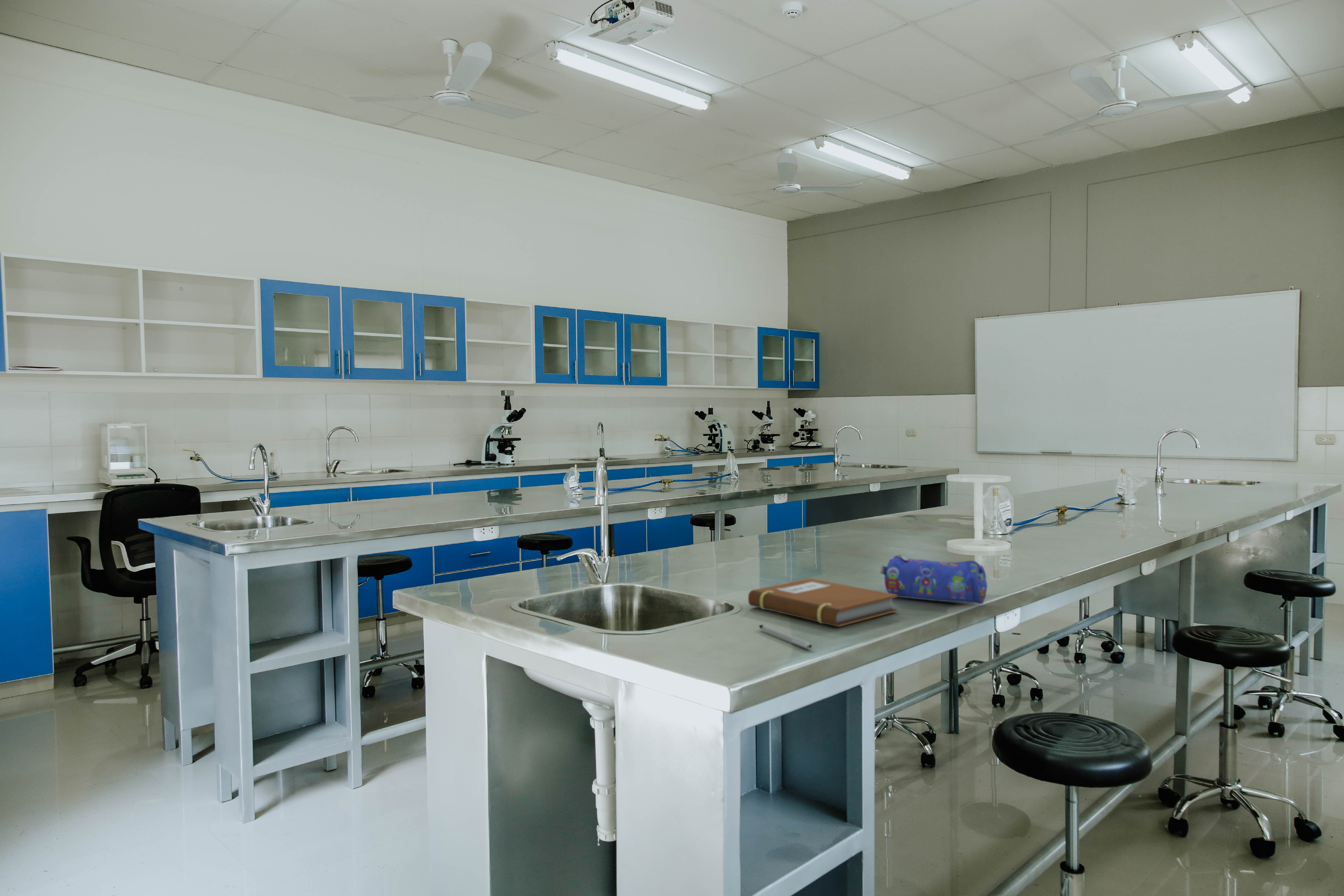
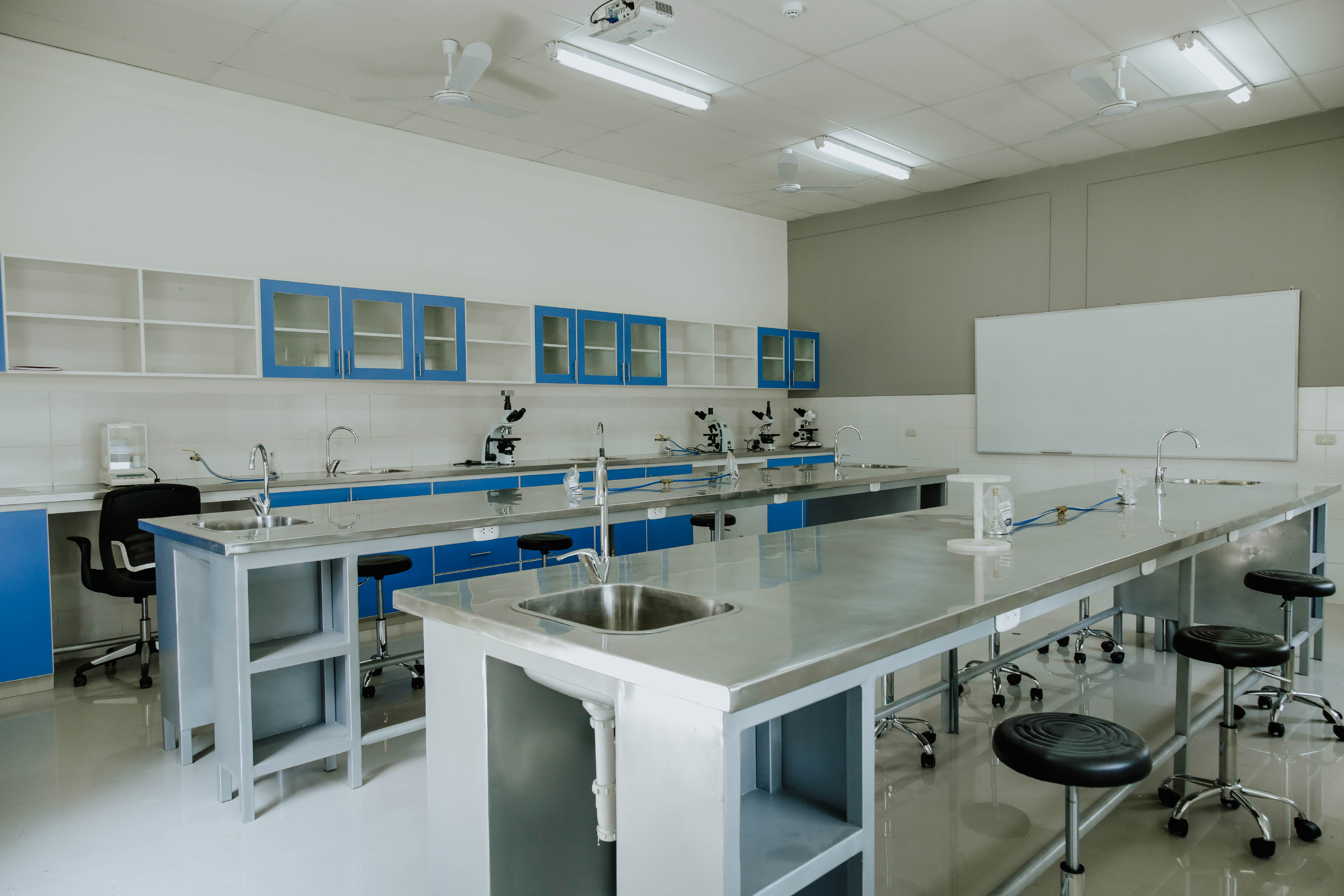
- notebook (819, 600)
- pencil case (934, 578)
- pen (783, 636)
